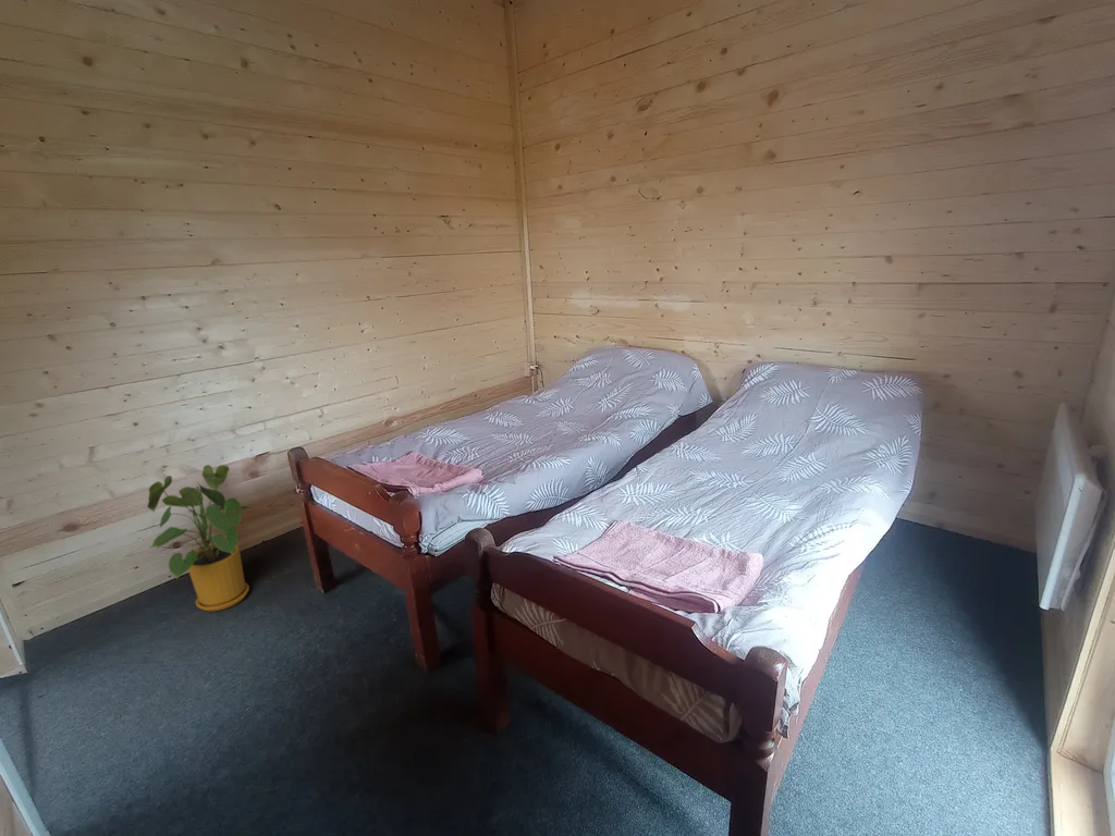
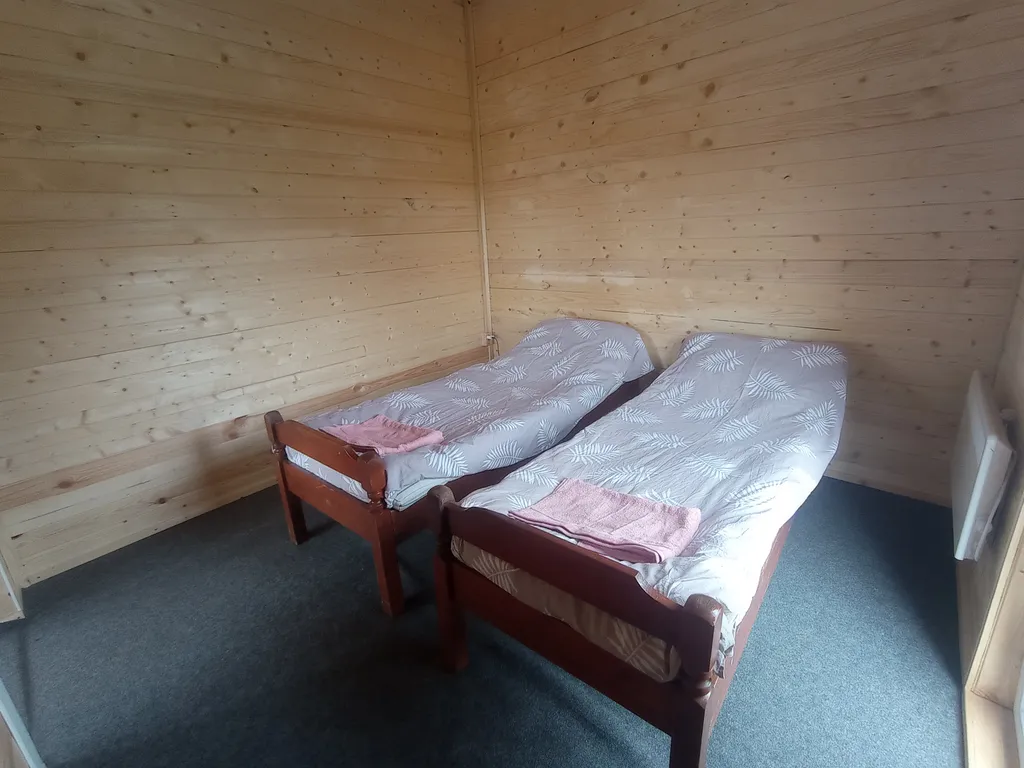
- house plant (204, 542)
